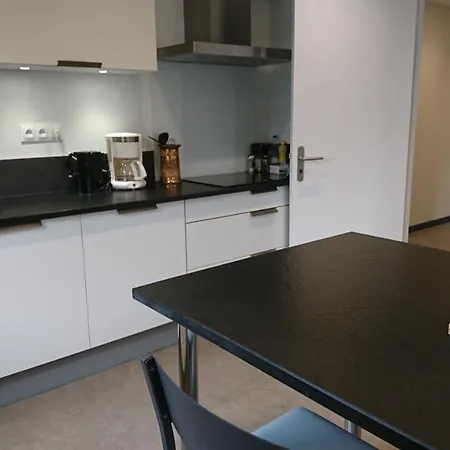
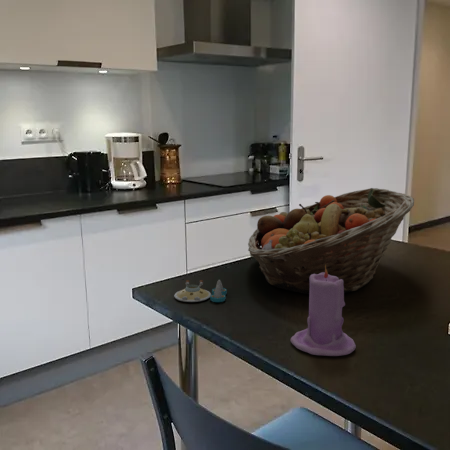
+ salt and pepper shaker set (200, 288)
+ fruit basket (325, 234)
+ candle (323, 304)
